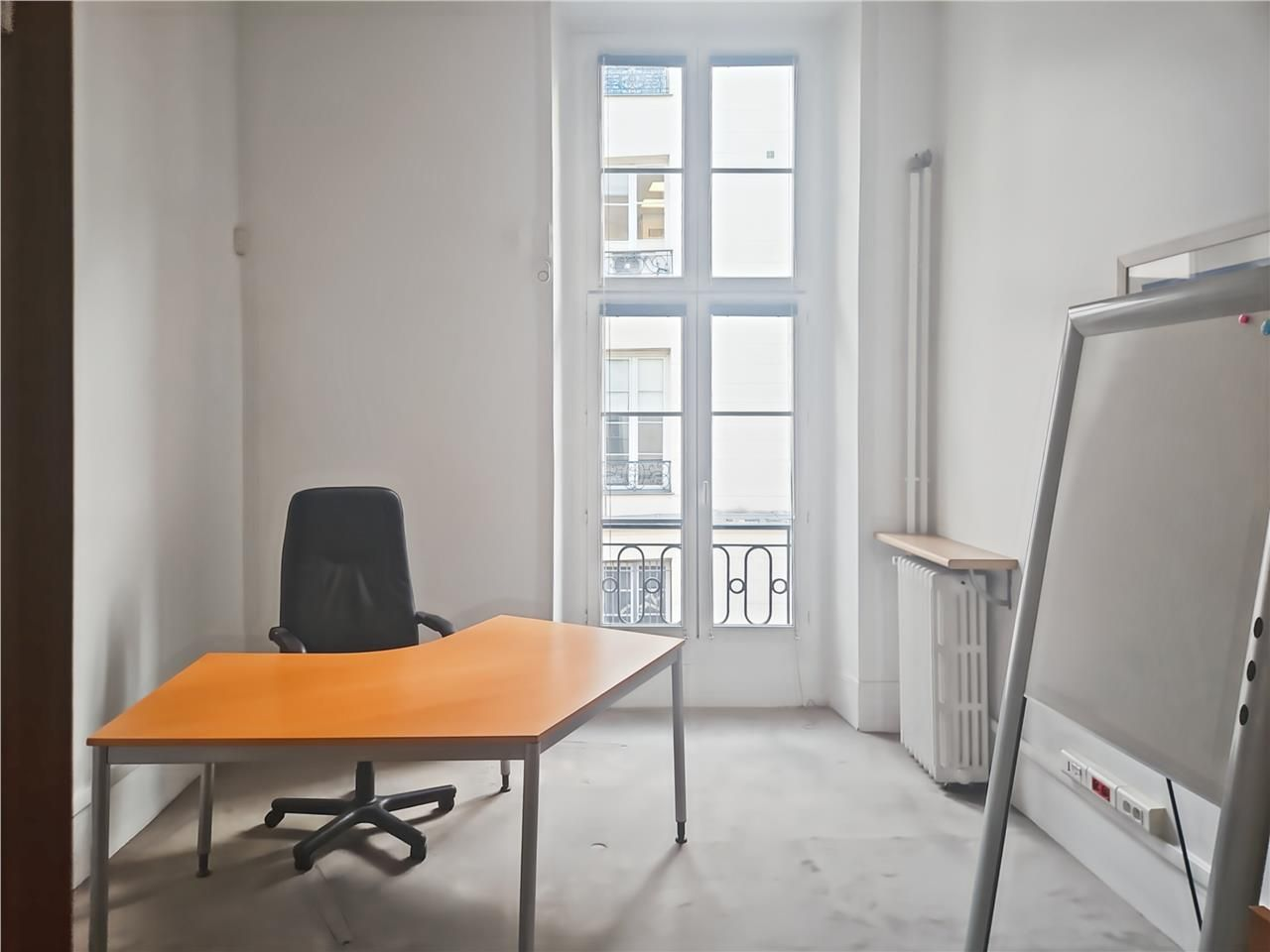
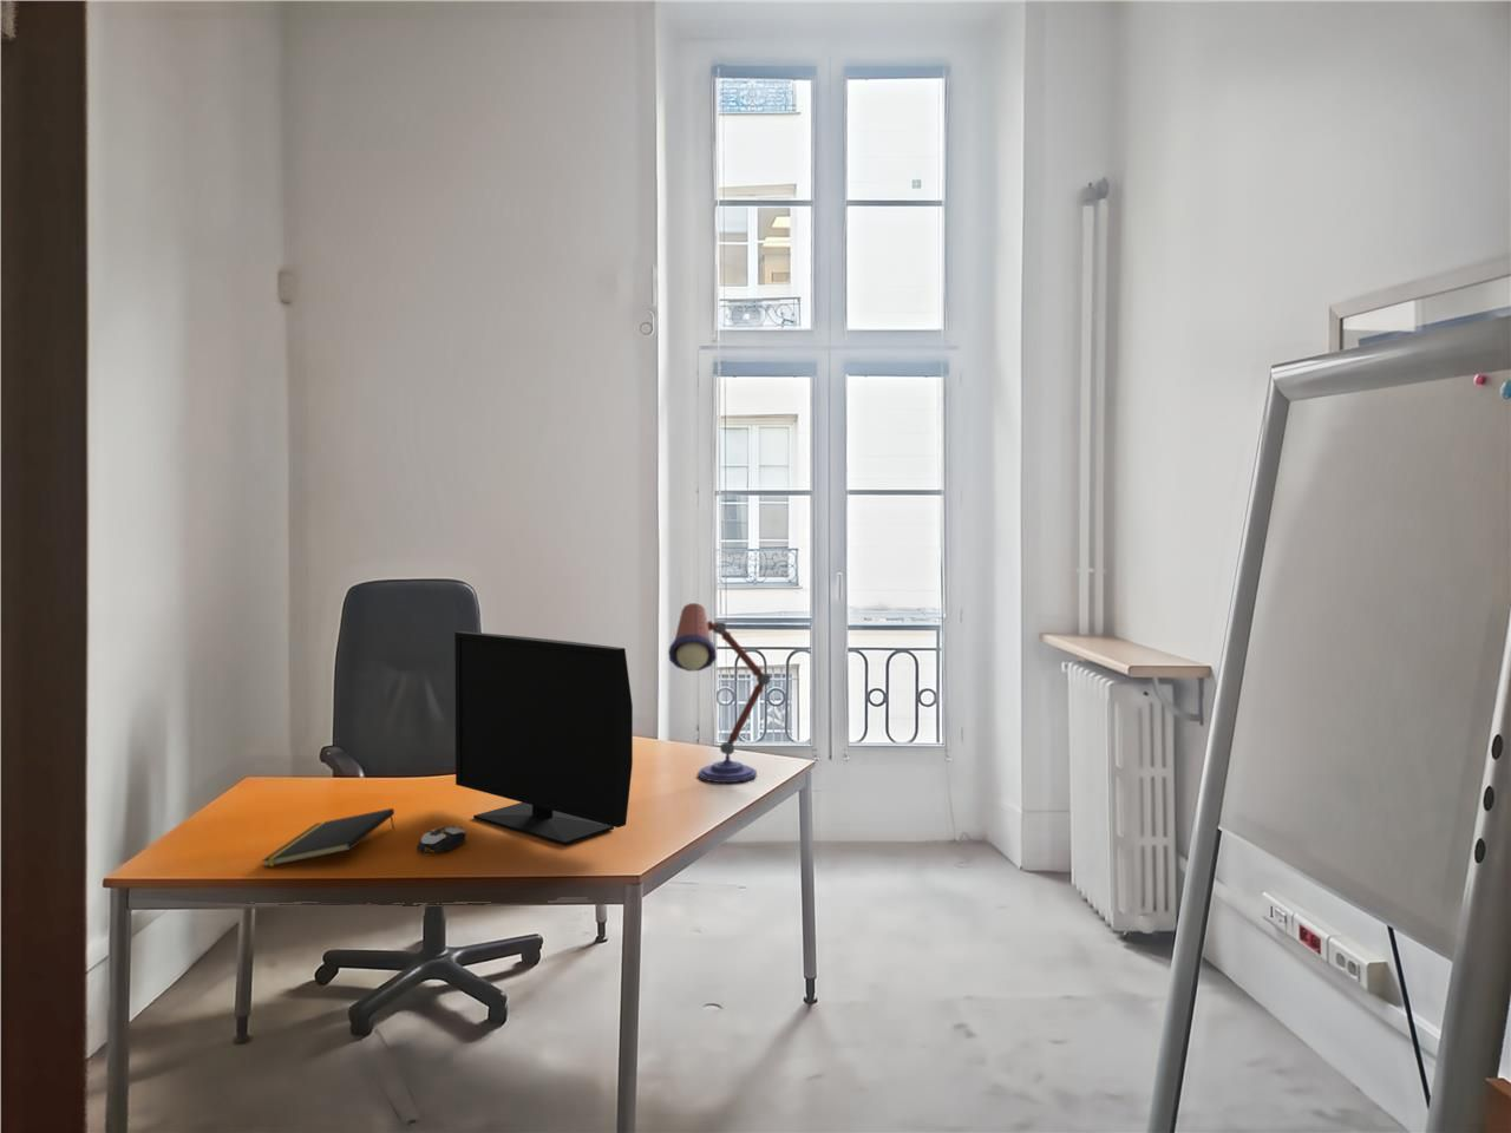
+ computer mouse (444, 834)
+ desk lamp (746, 703)
+ monitor (541, 731)
+ notepad (332, 835)
